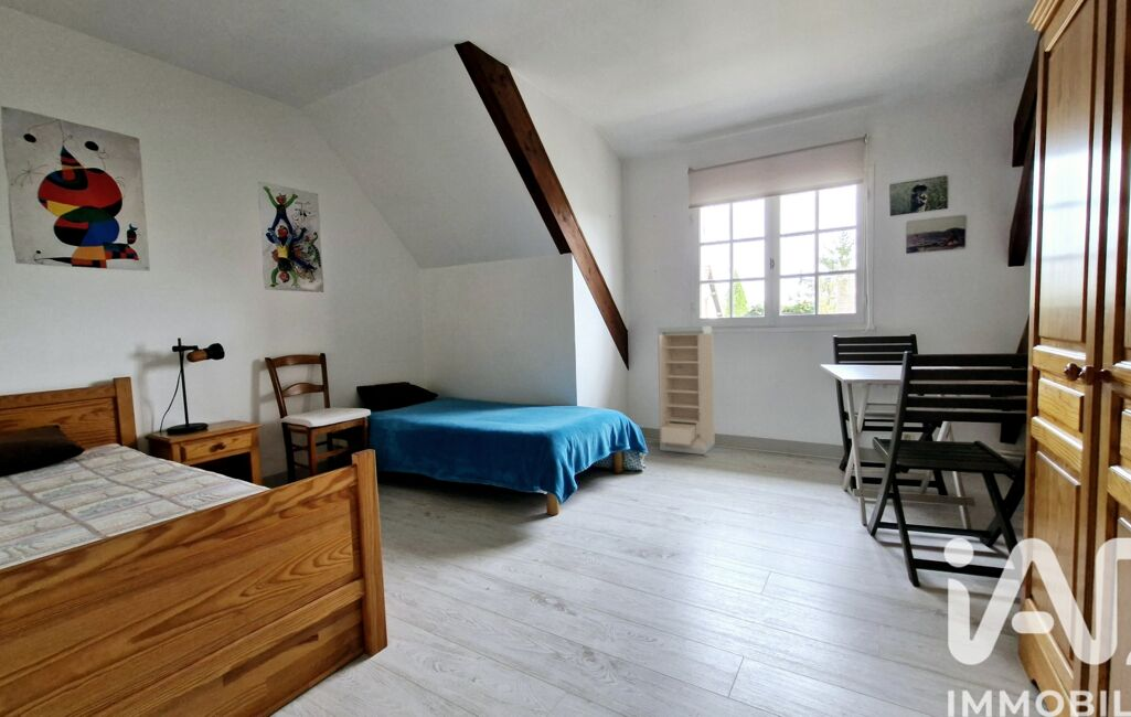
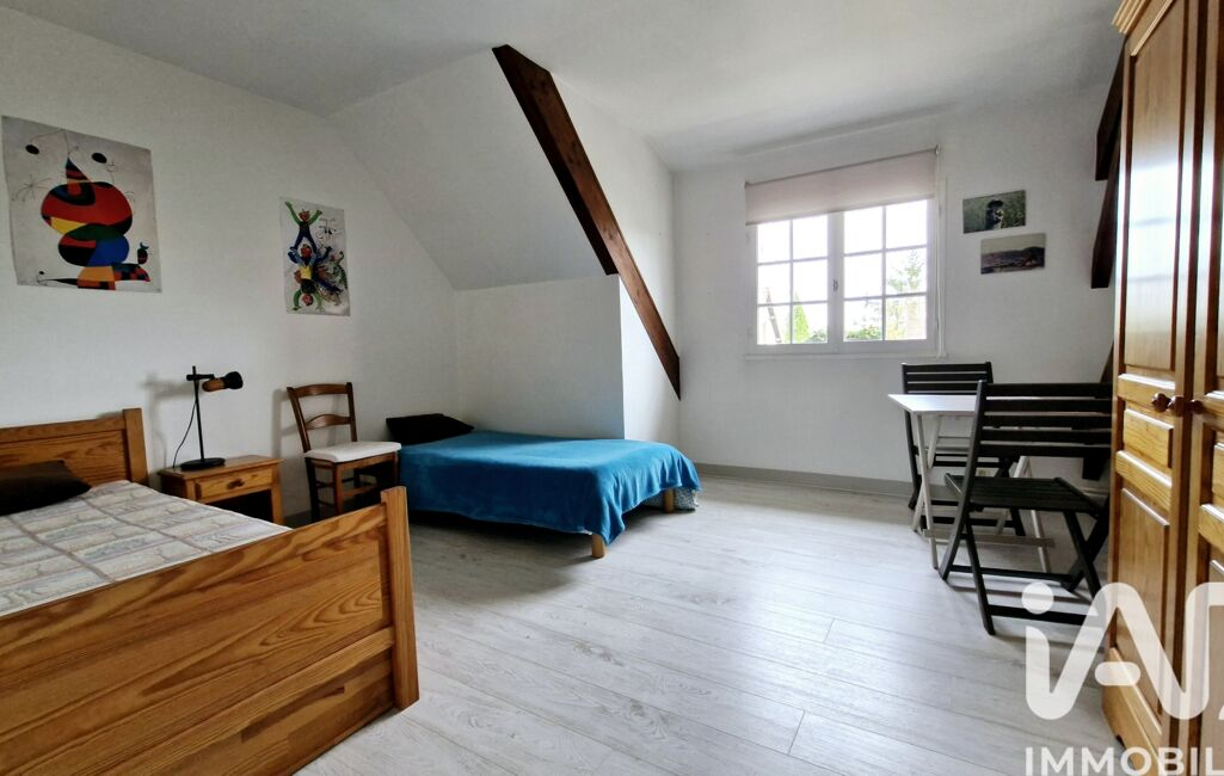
- storage cabinet (689, 388)
